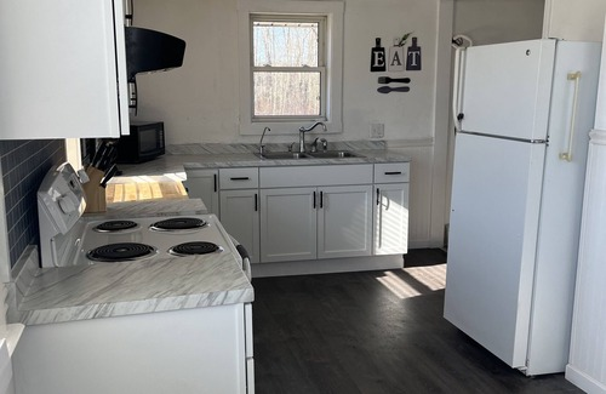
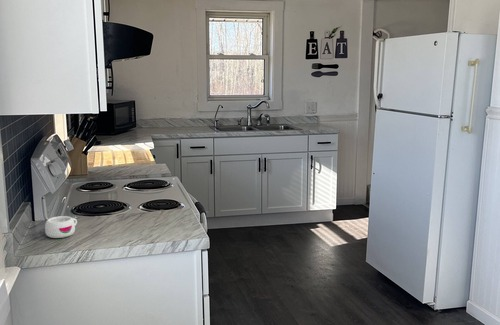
+ mug (63, 226)
